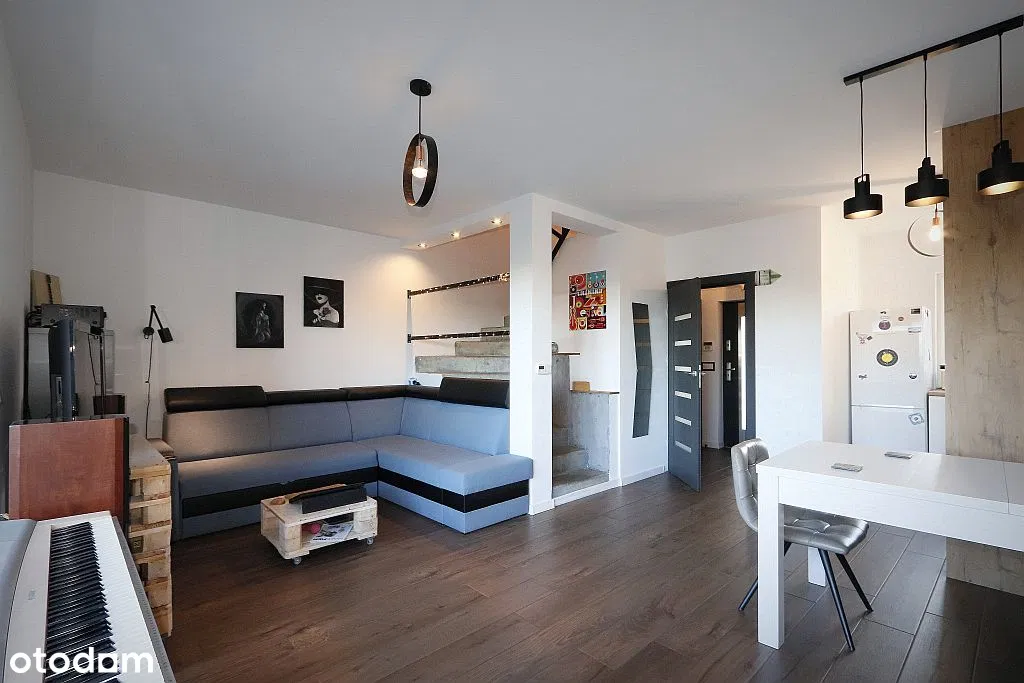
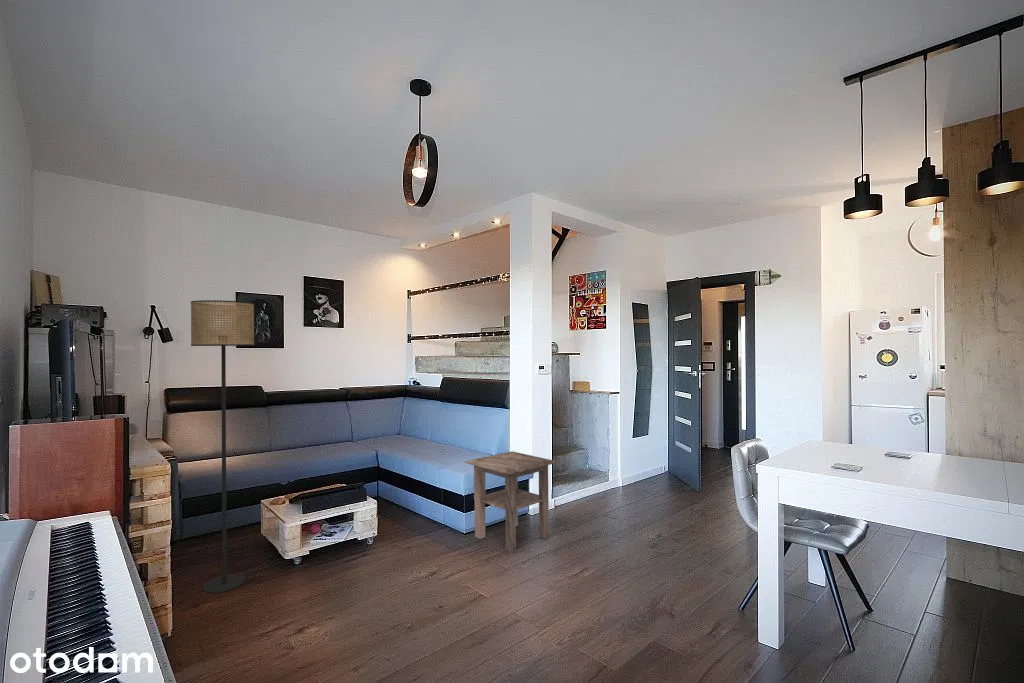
+ side table (511, 498)
+ floor lamp (223, 443)
